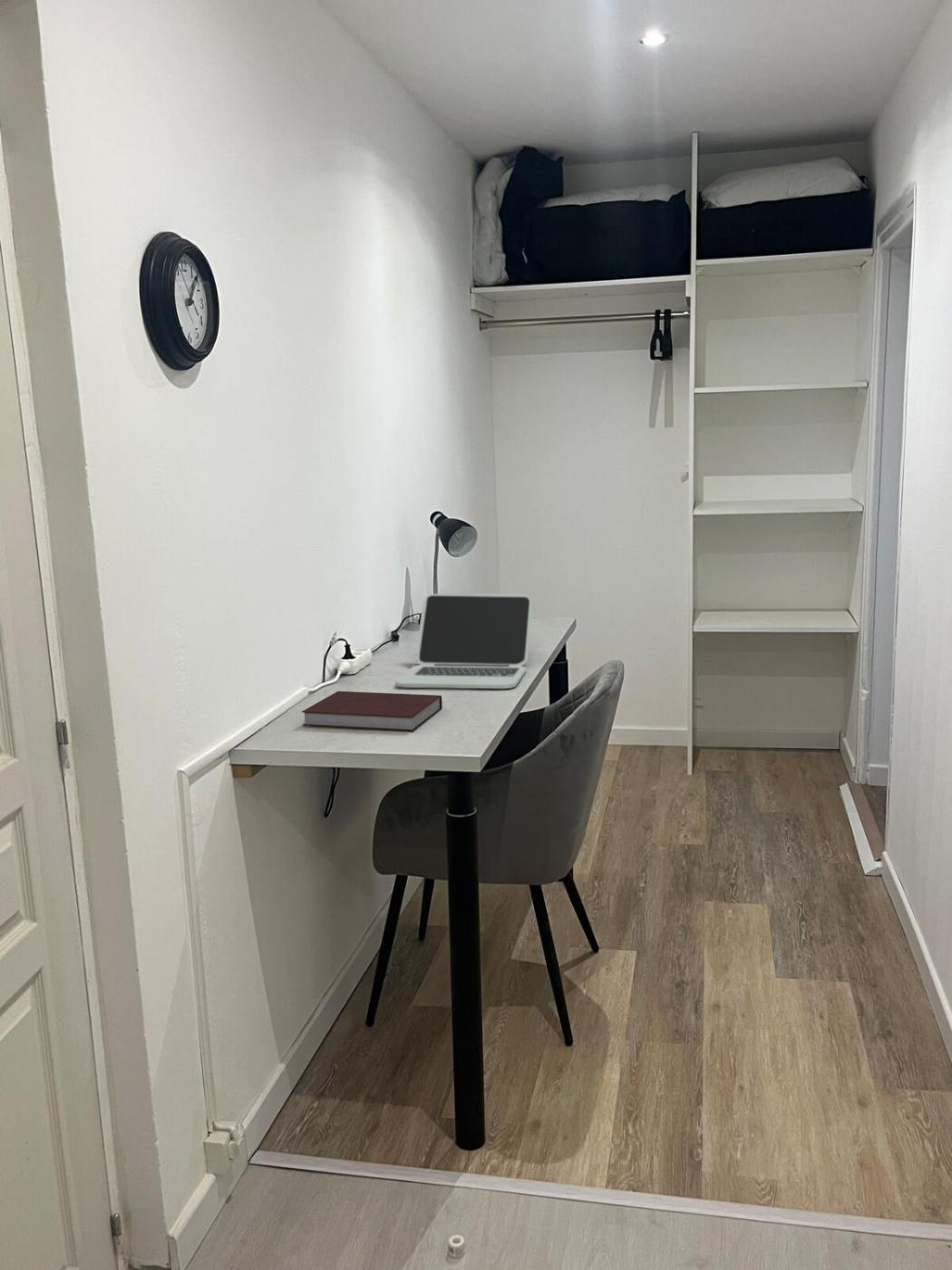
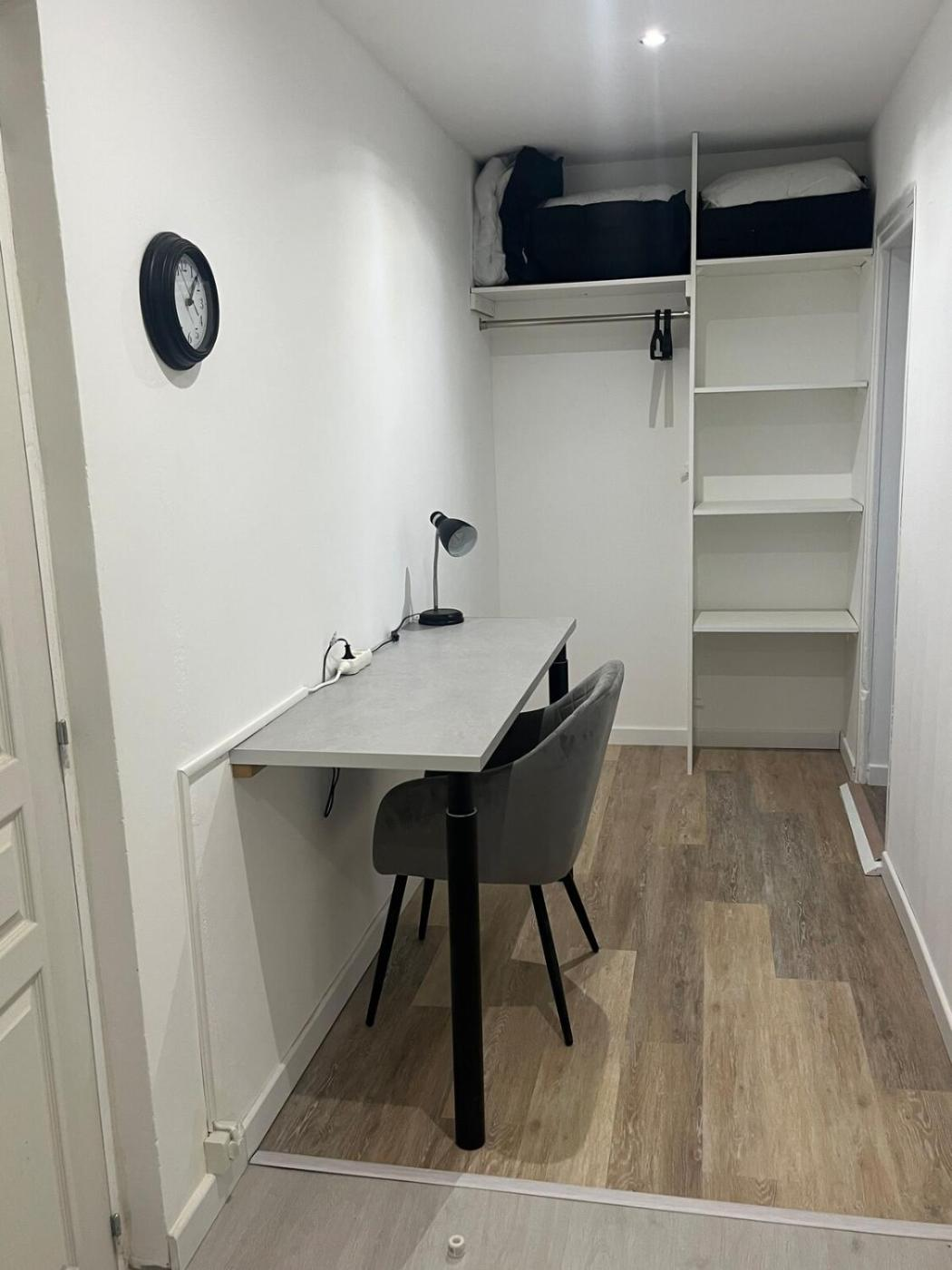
- notebook (374, 709)
- laptop (466, 638)
